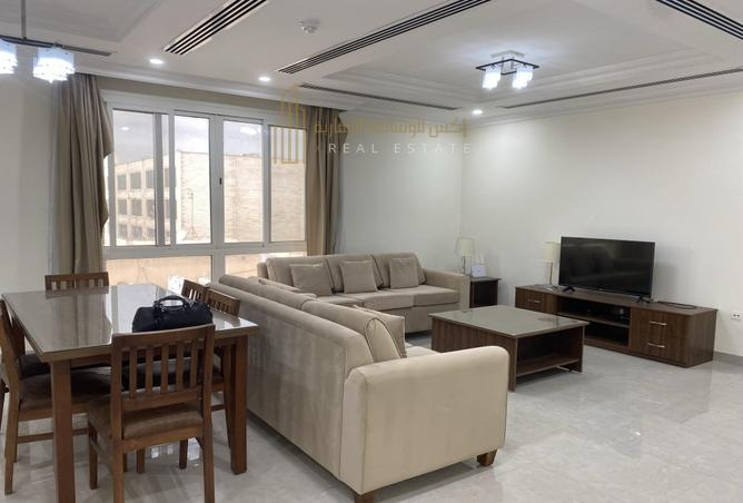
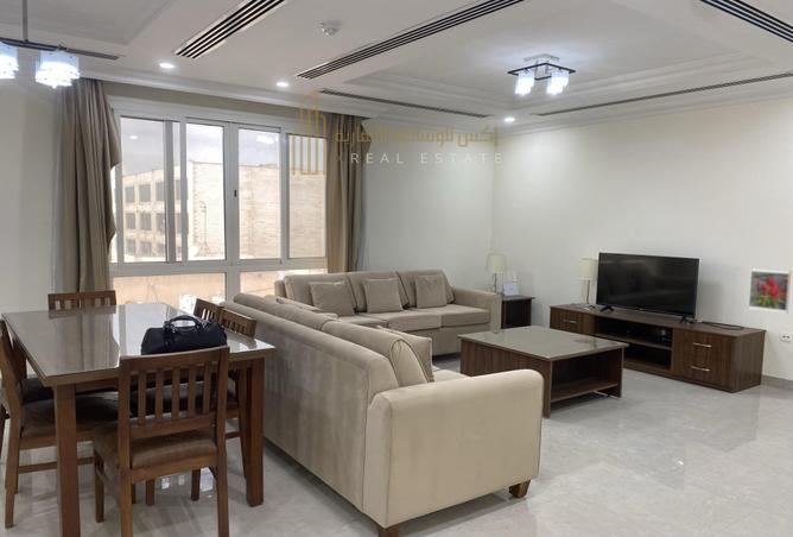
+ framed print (768, 290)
